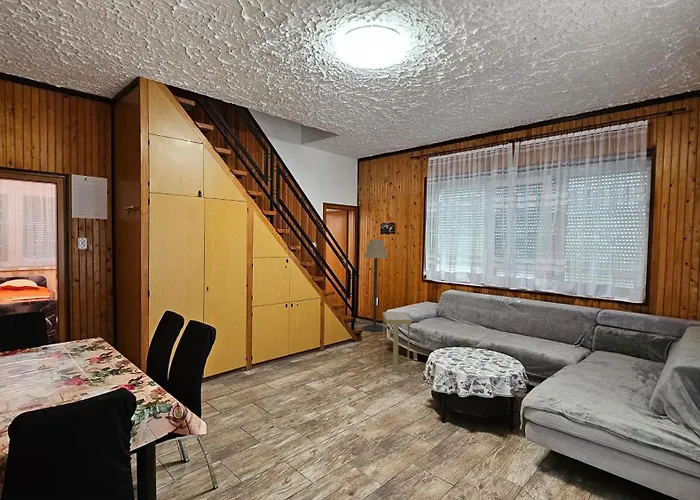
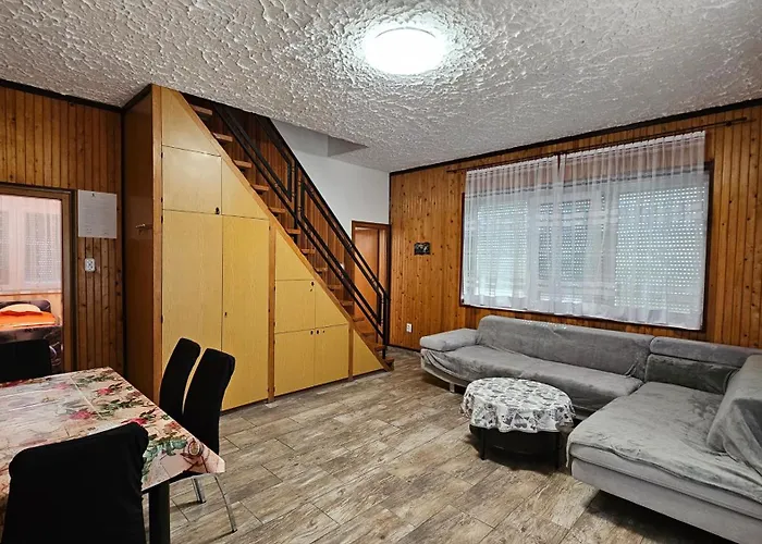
- floor lamp (375, 284)
- side table (396, 340)
